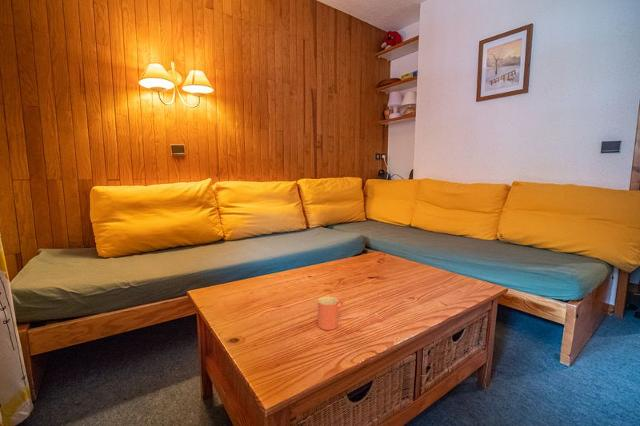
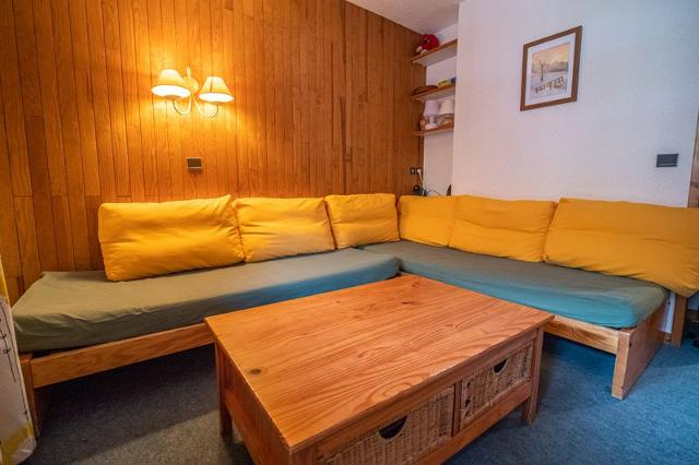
- cup (331, 311)
